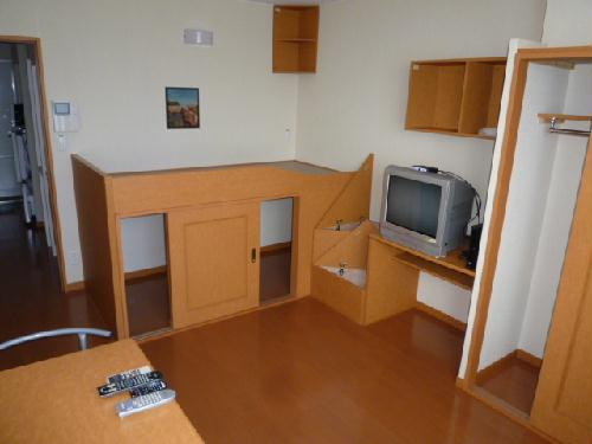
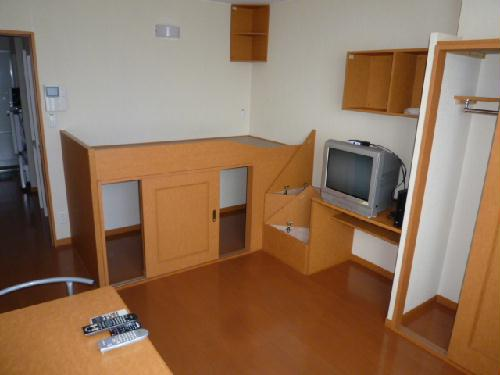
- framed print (182, 108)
